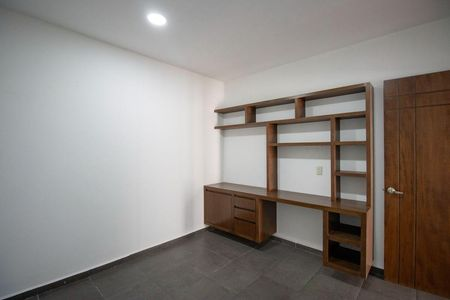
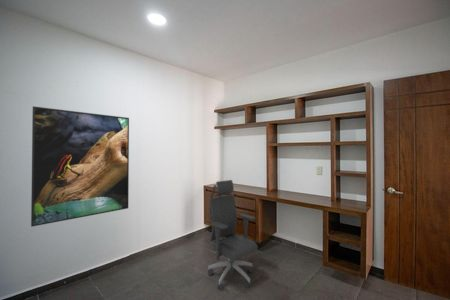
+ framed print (87, 164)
+ office chair (230, 228)
